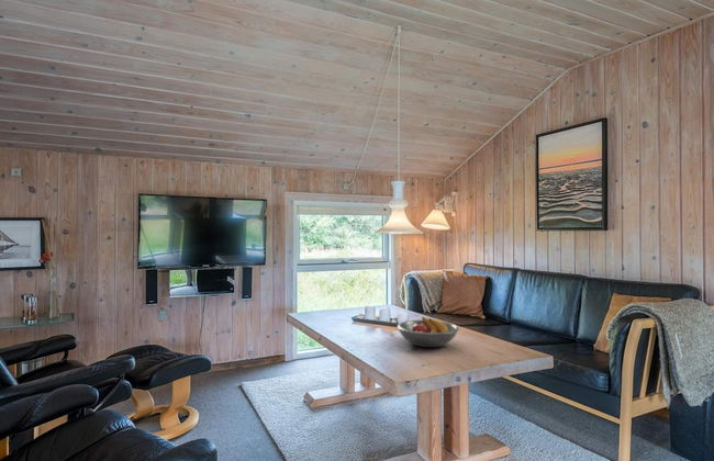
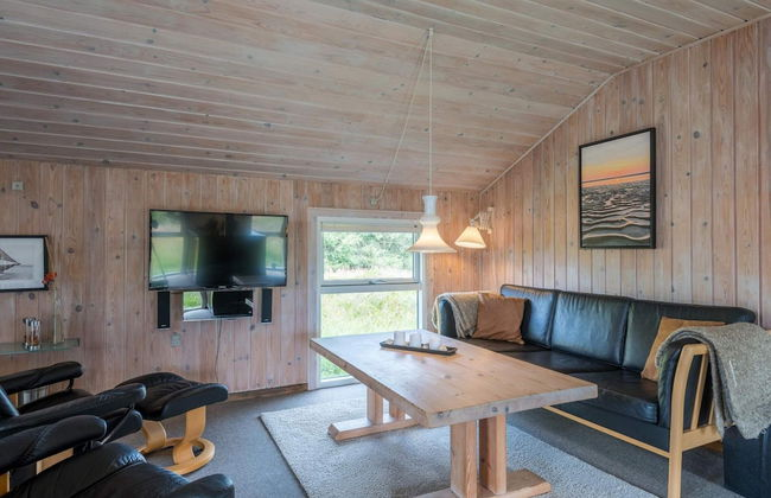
- fruit bowl (427, 333)
